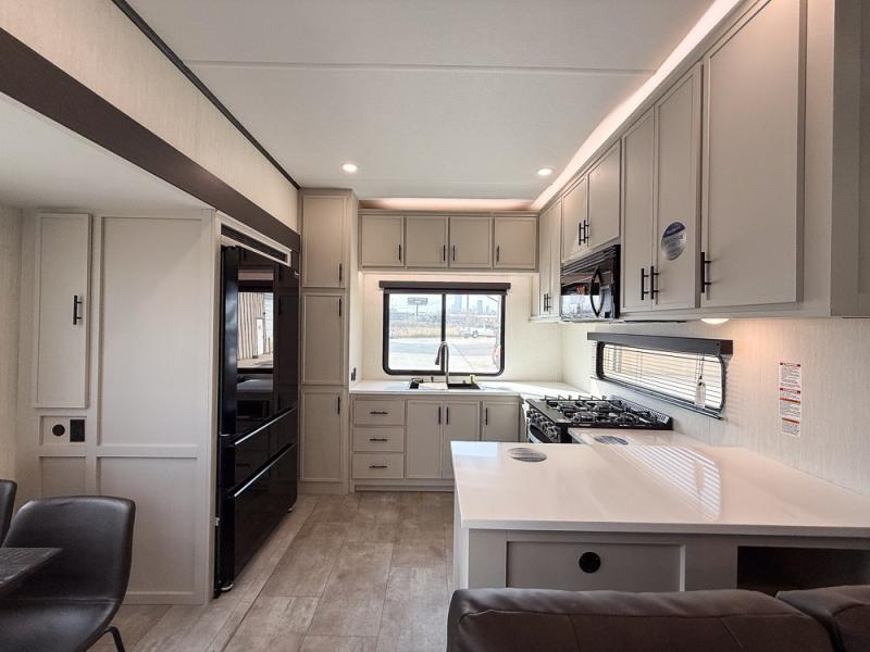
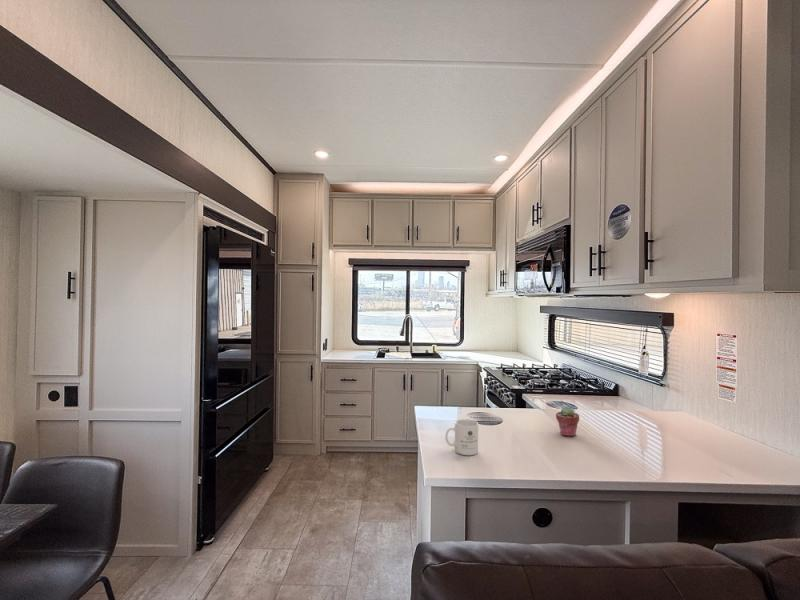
+ mug (461, 436)
+ potted succulent (567, 420)
